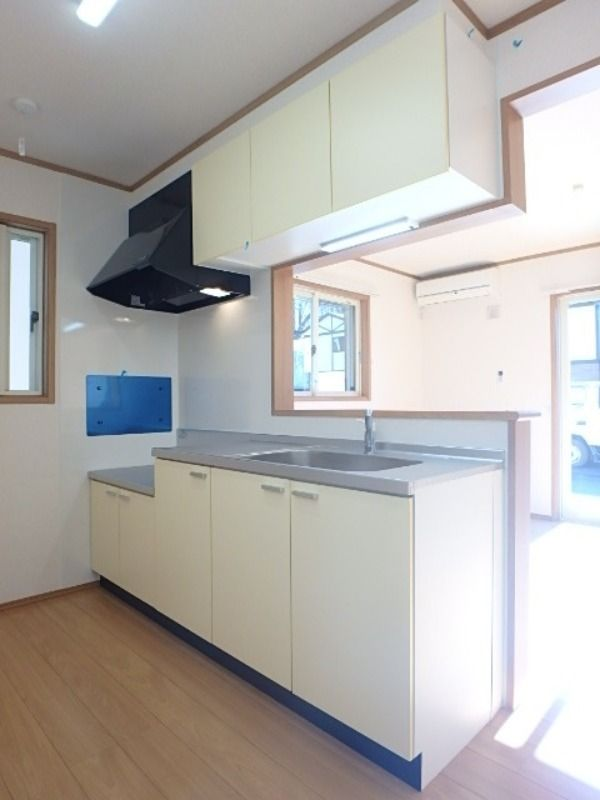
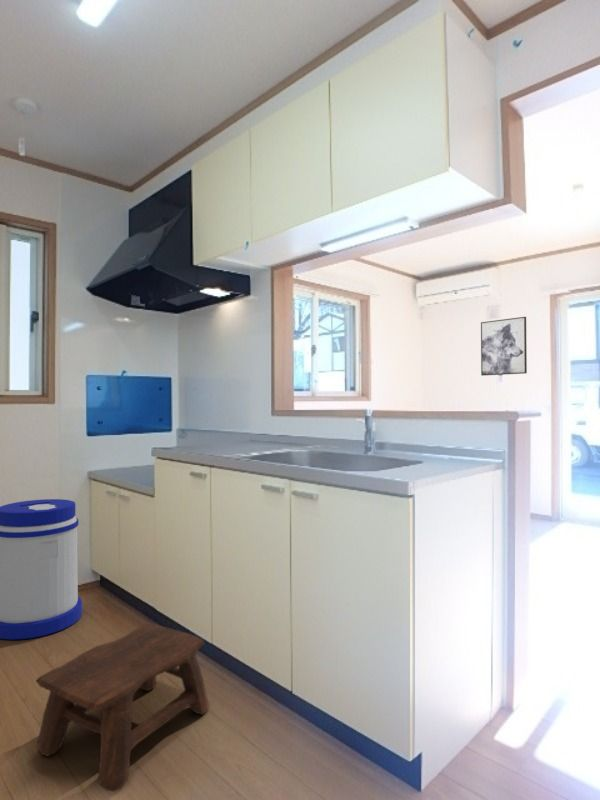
+ stool (131, 693)
+ wall art (503, 347)
+ trash can (36, 563)
